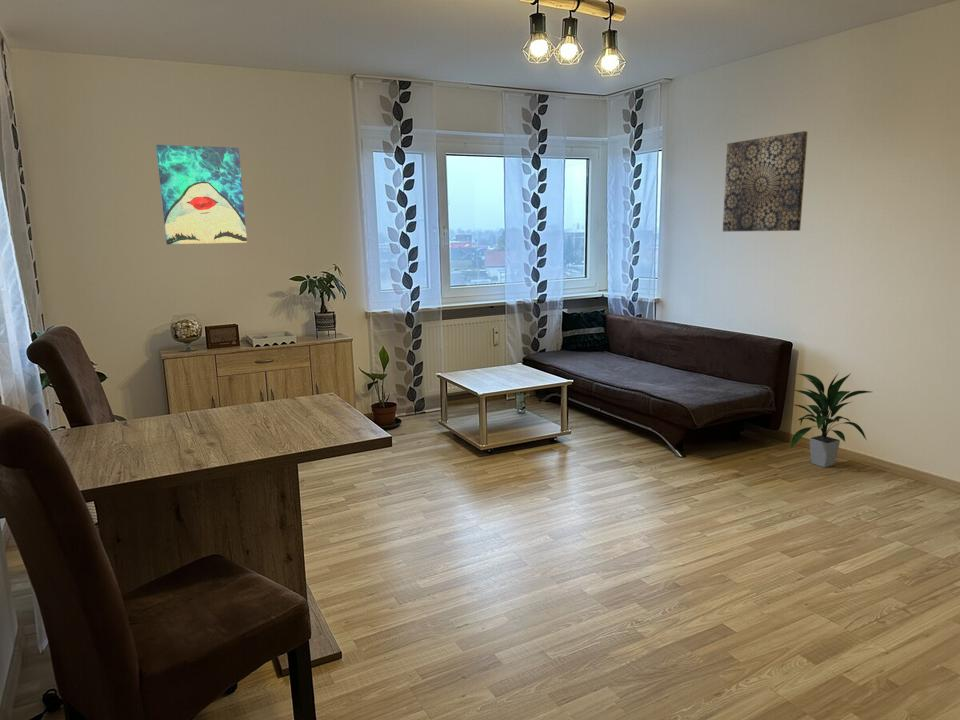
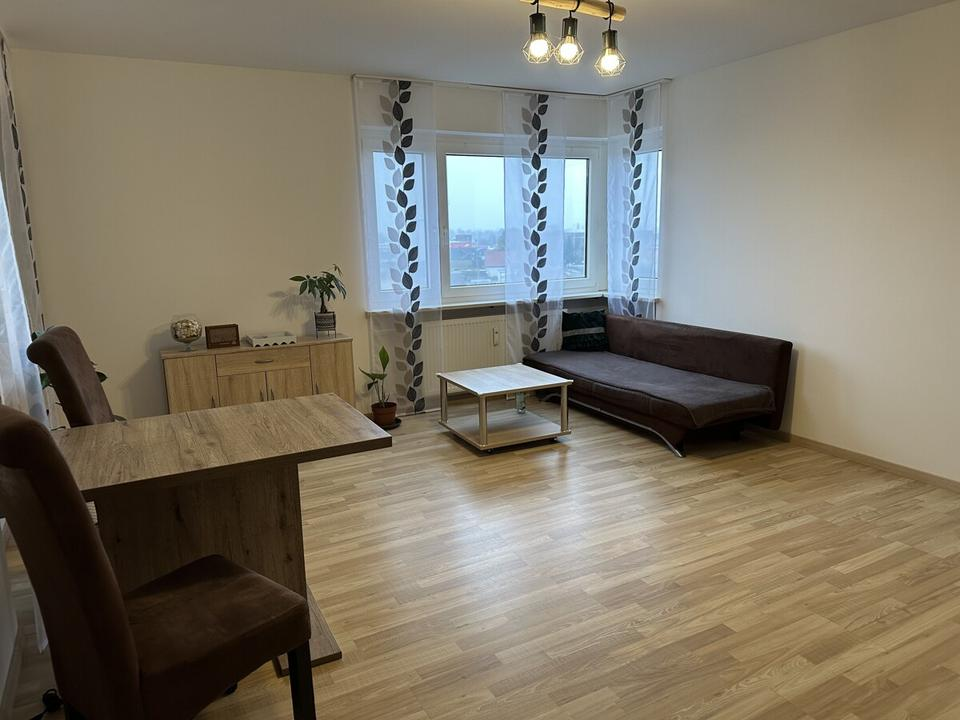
- wall art (203, 195)
- wall art (762, 185)
- indoor plant (822, 416)
